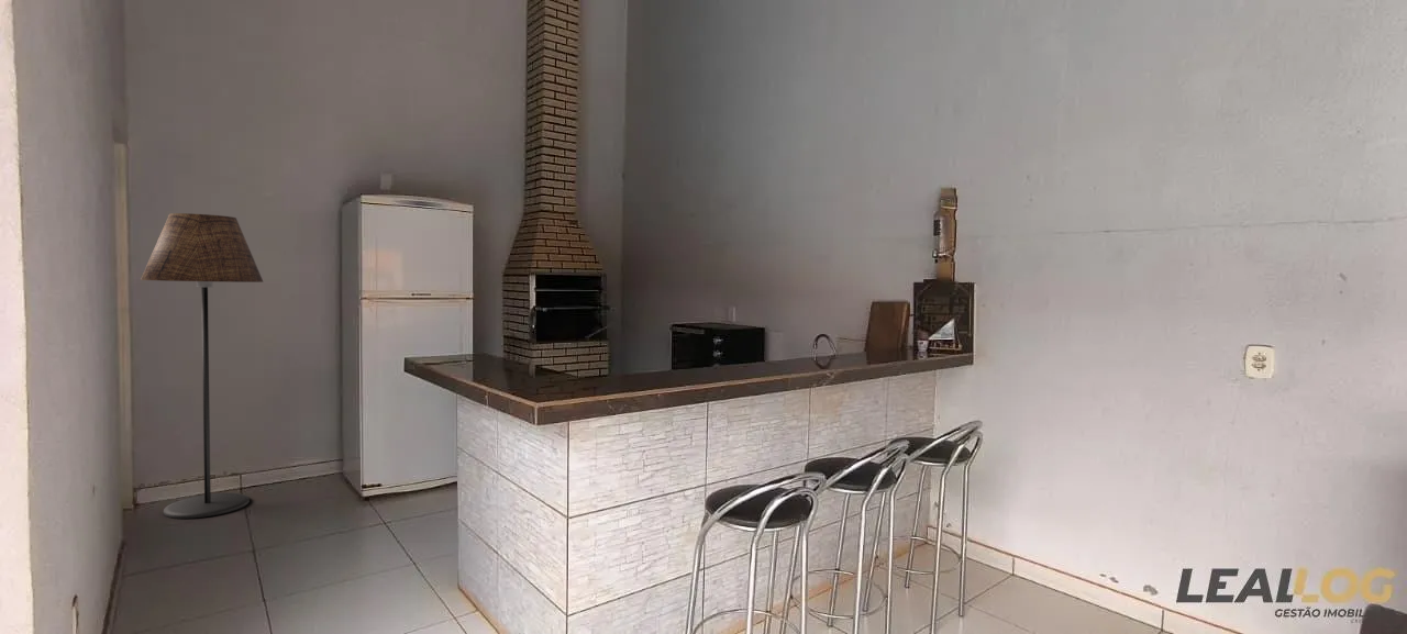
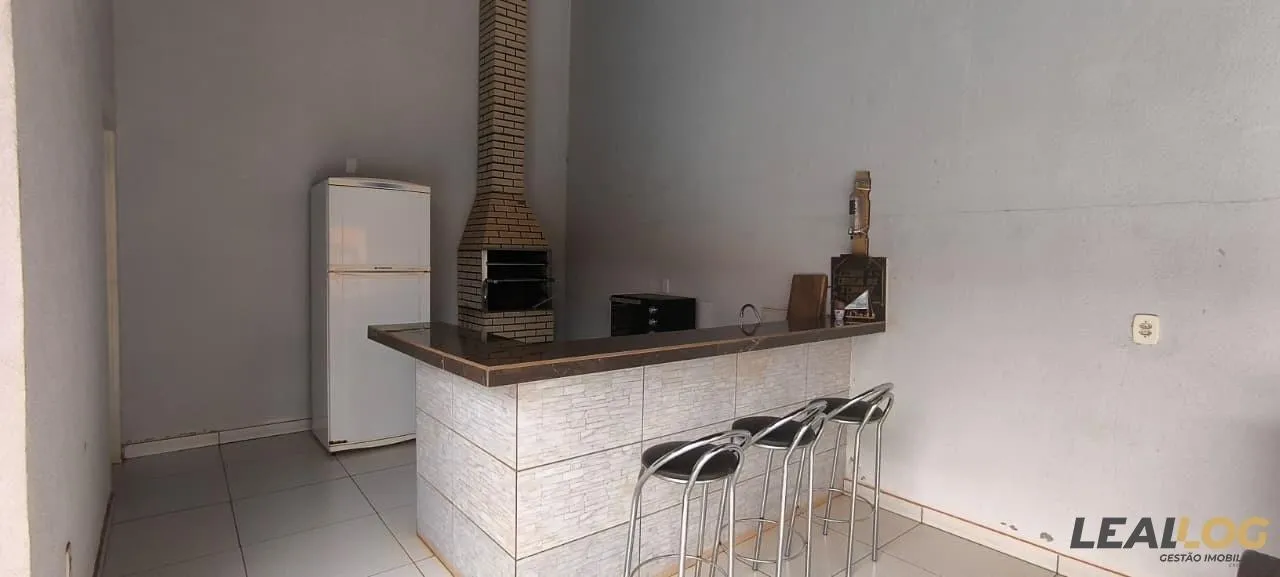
- floor lamp (206, 363)
